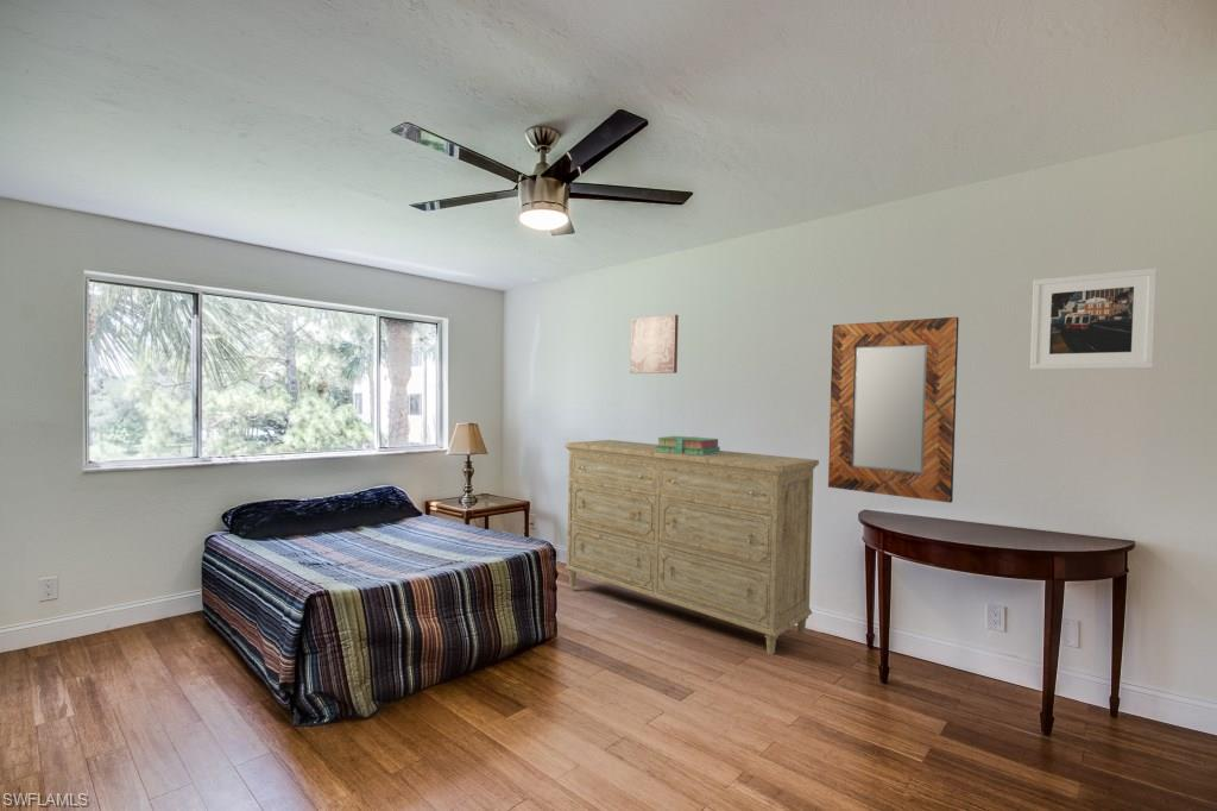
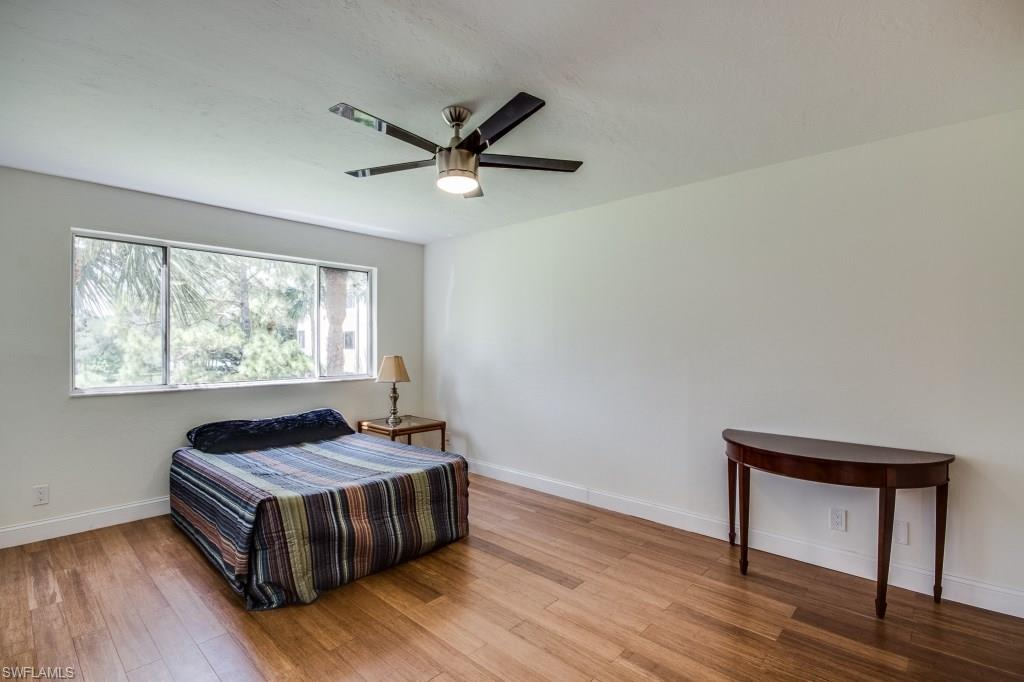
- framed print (1090, 321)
- dresser (676, 529)
- wall art (652, 345)
- home mirror (888, 408)
- stack of books (687, 444)
